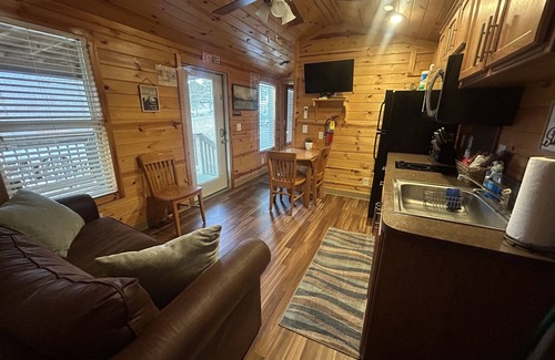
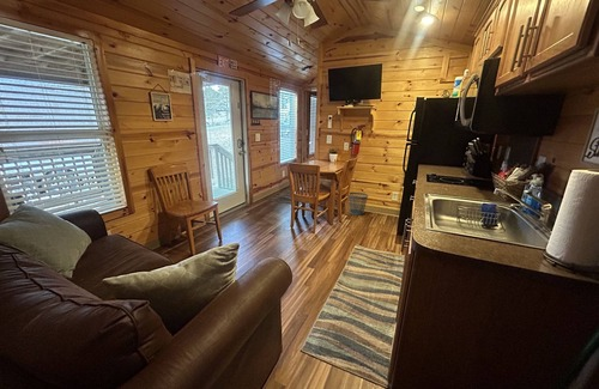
+ wastebasket (356, 203)
